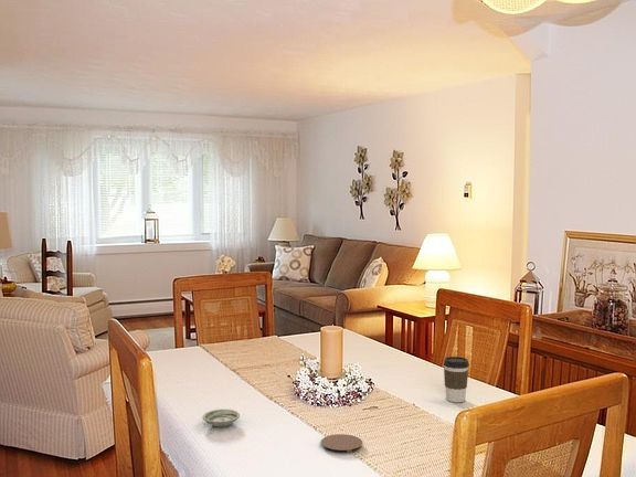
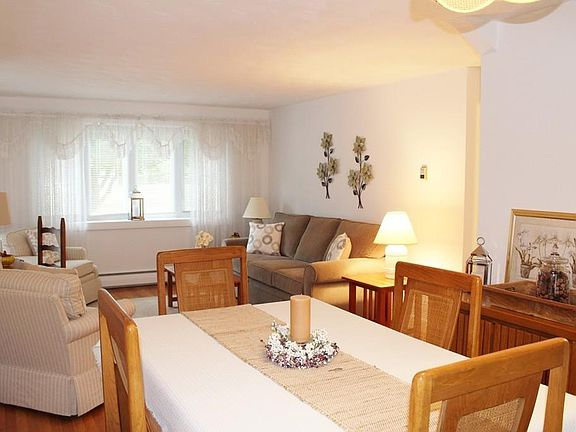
- coaster (341, 444)
- coffee cup (455, 379)
- saucer (221, 418)
